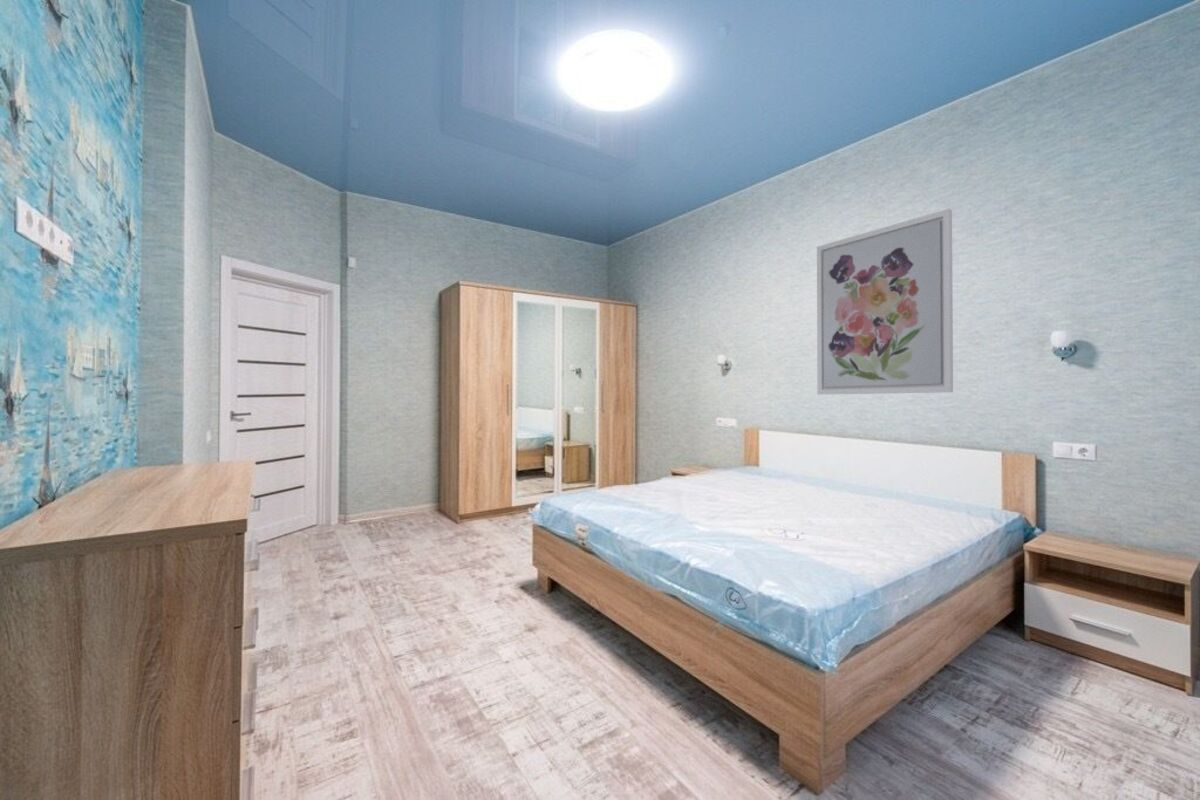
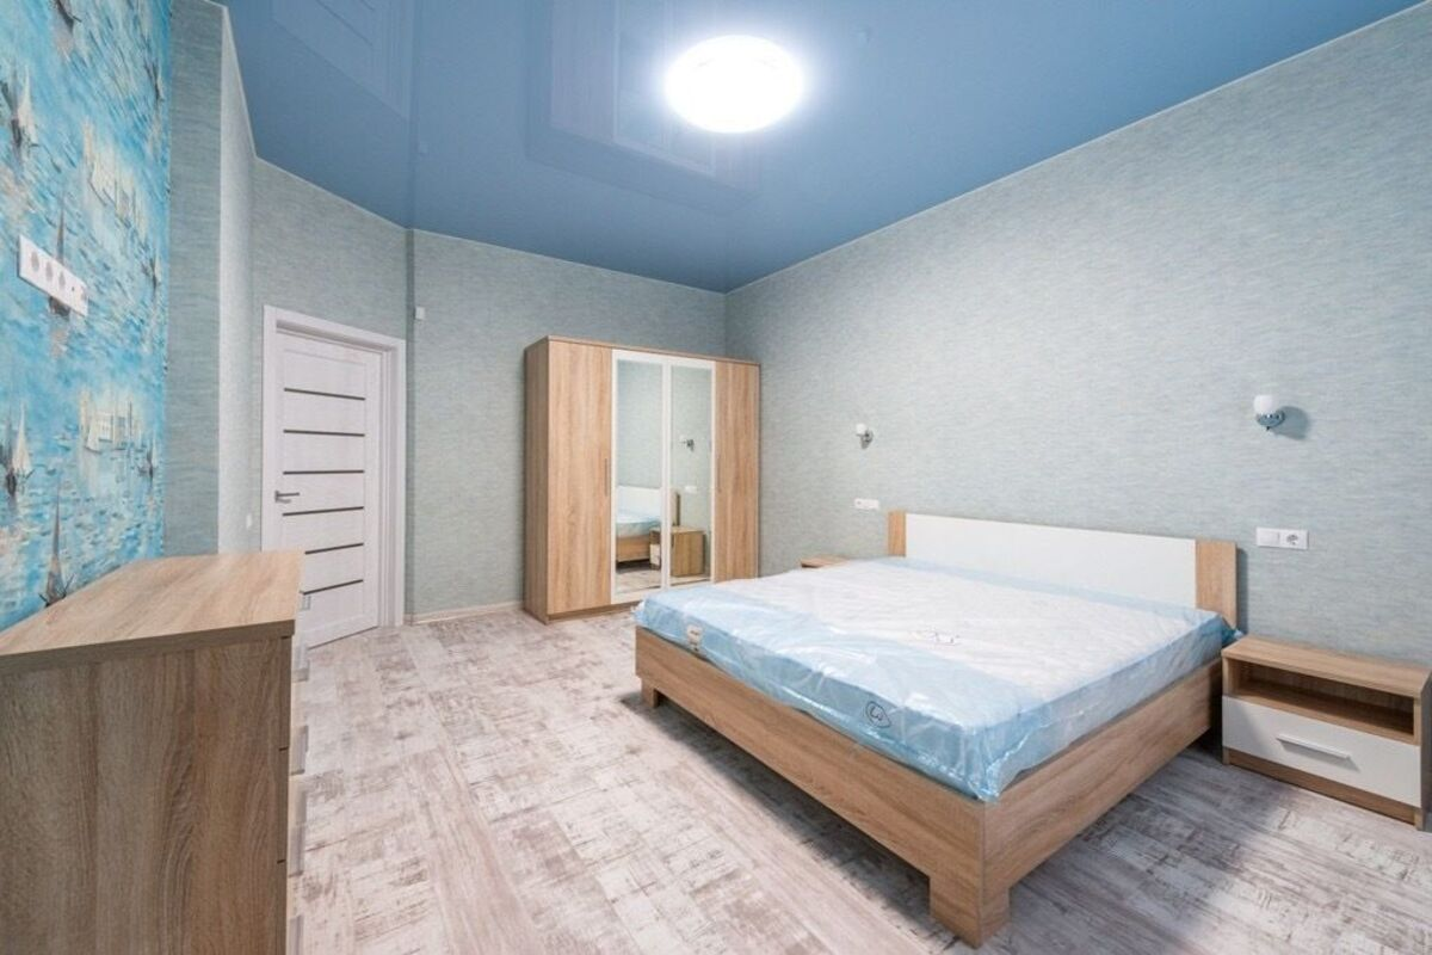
- wall art (877, 311)
